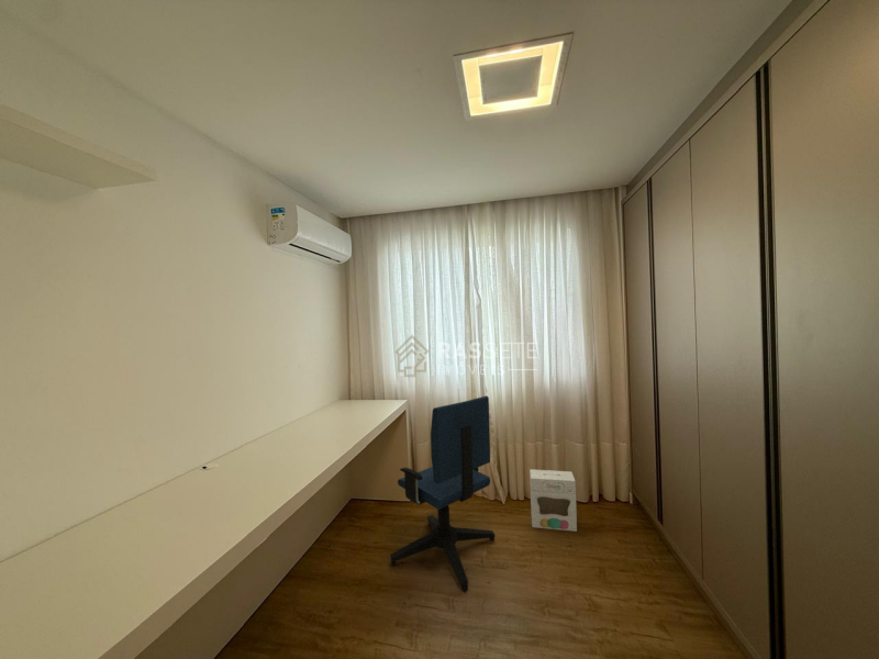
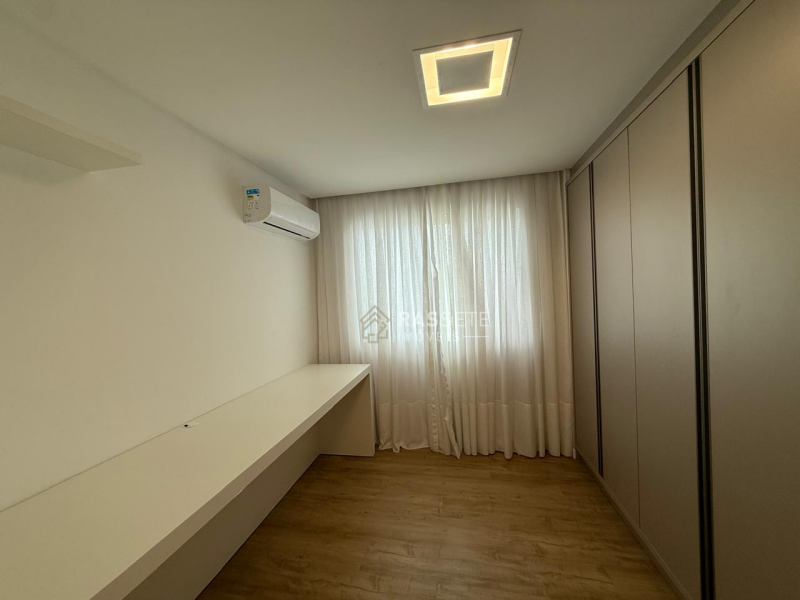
- office chair (443, 473)
- cardboard box (552, 499)
